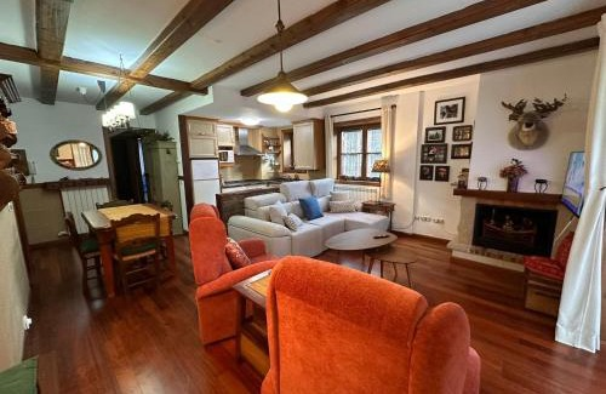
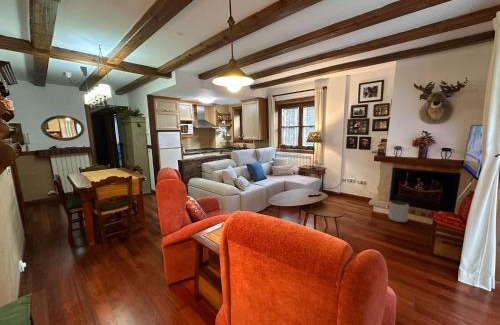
+ plant pot (398, 211)
